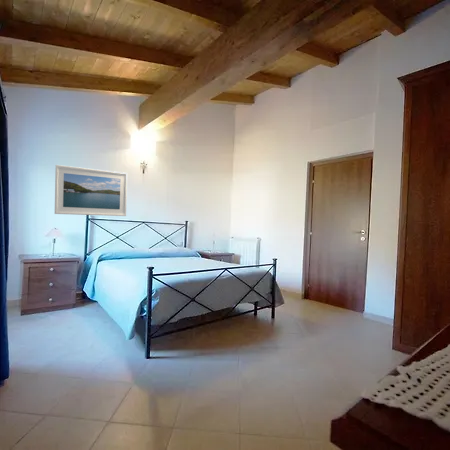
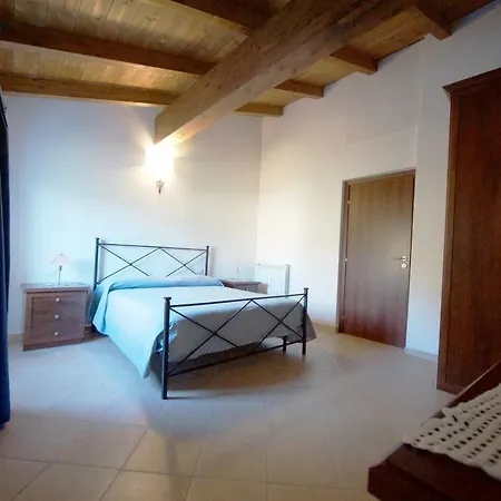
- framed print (93, 192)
